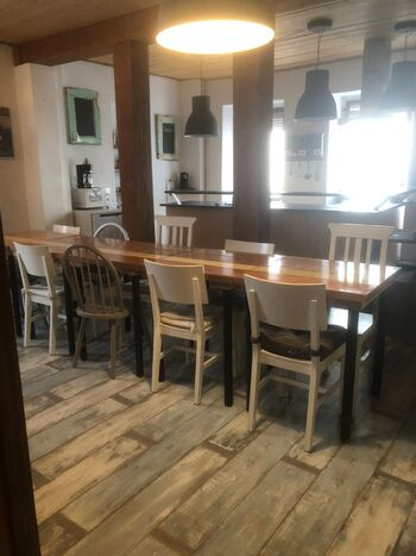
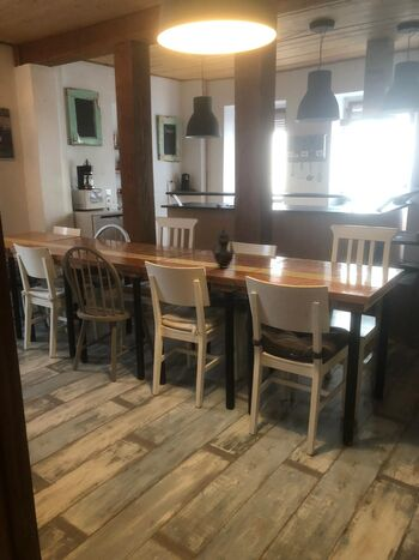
+ teapot (223, 247)
